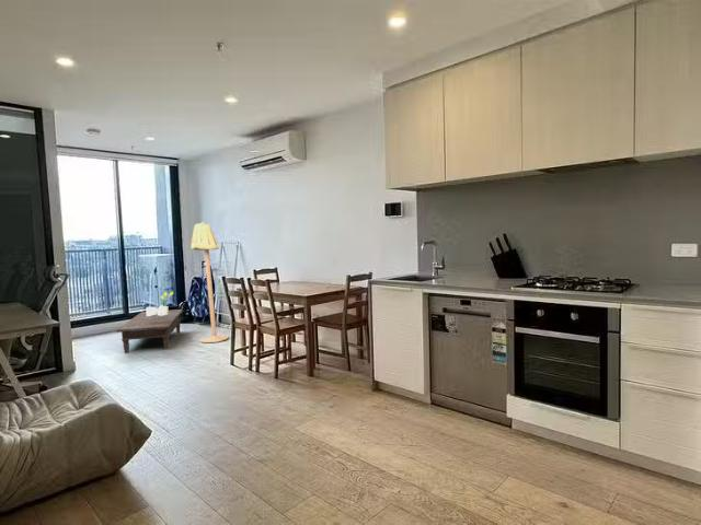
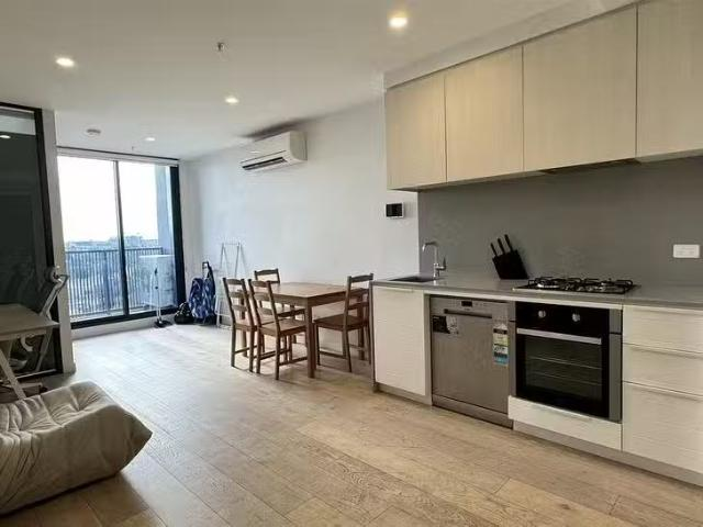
- bouquet (160, 305)
- coffee table (153, 329)
- floor lamp (207, 281)
